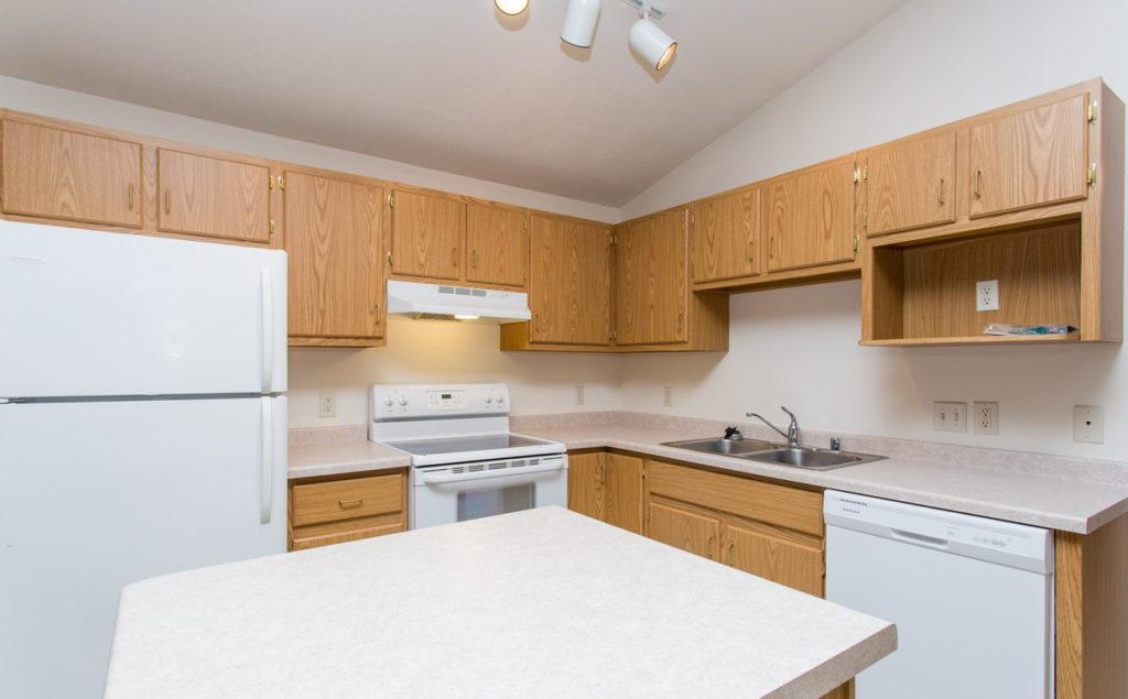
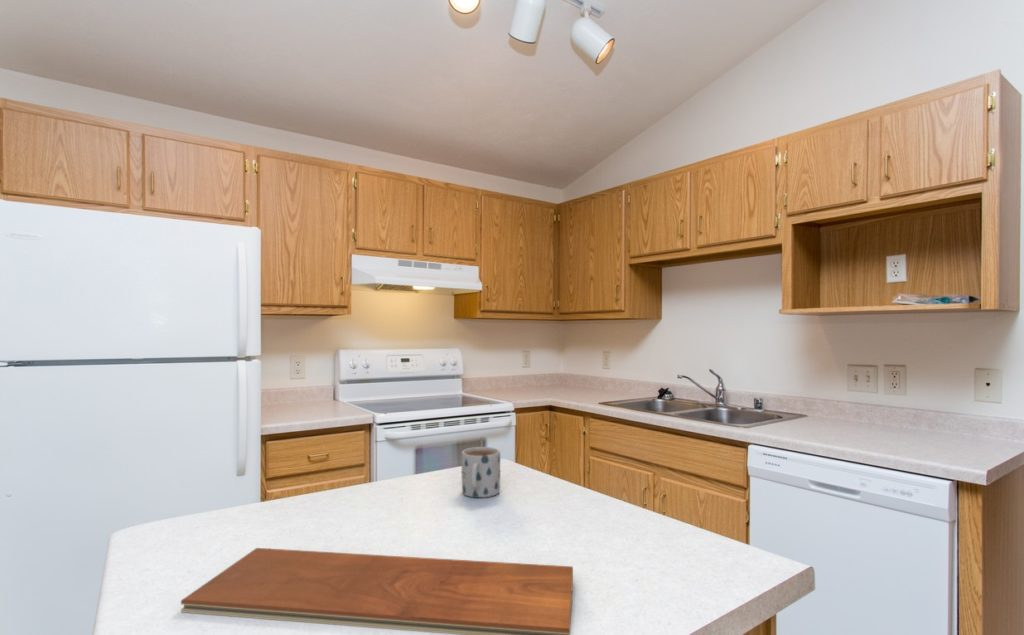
+ mug (479, 473)
+ chopping board (389, 587)
